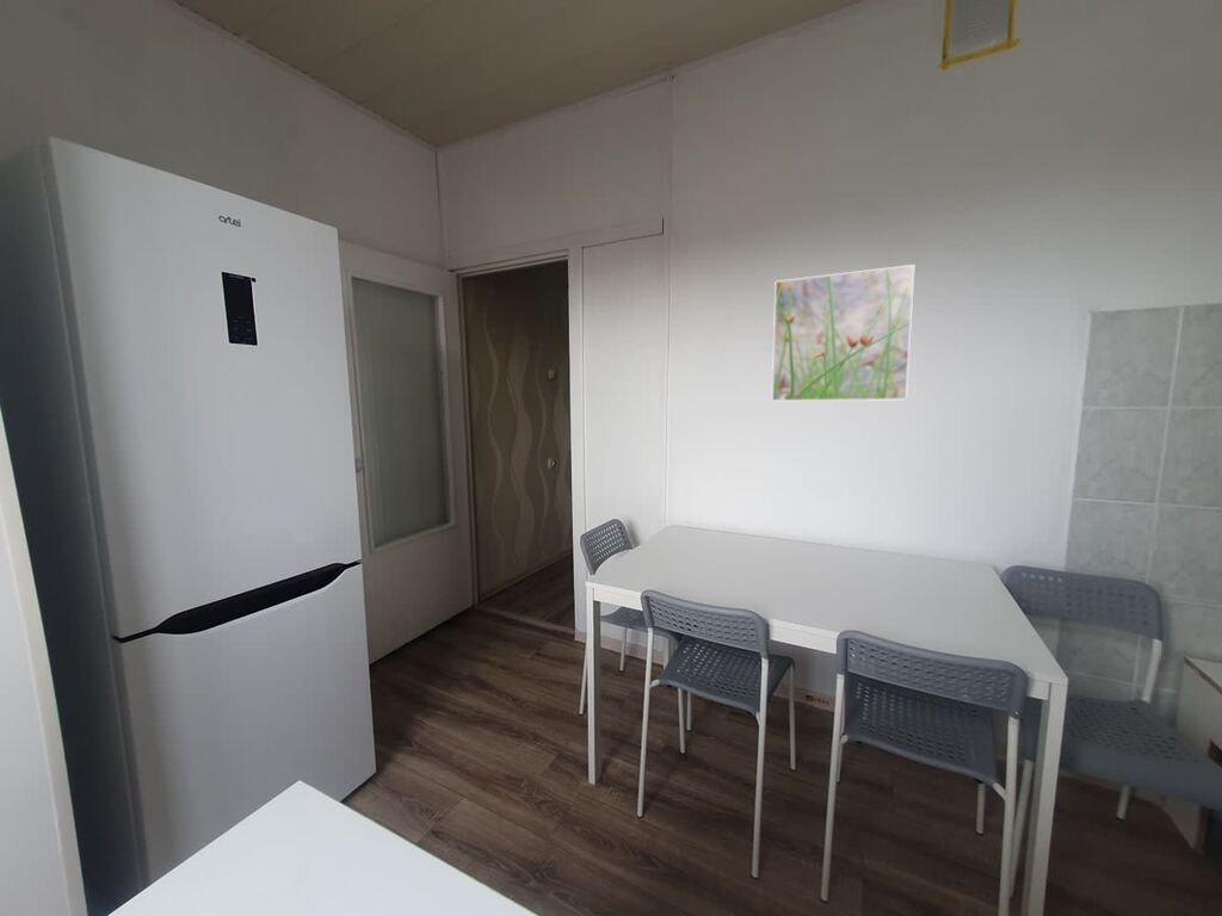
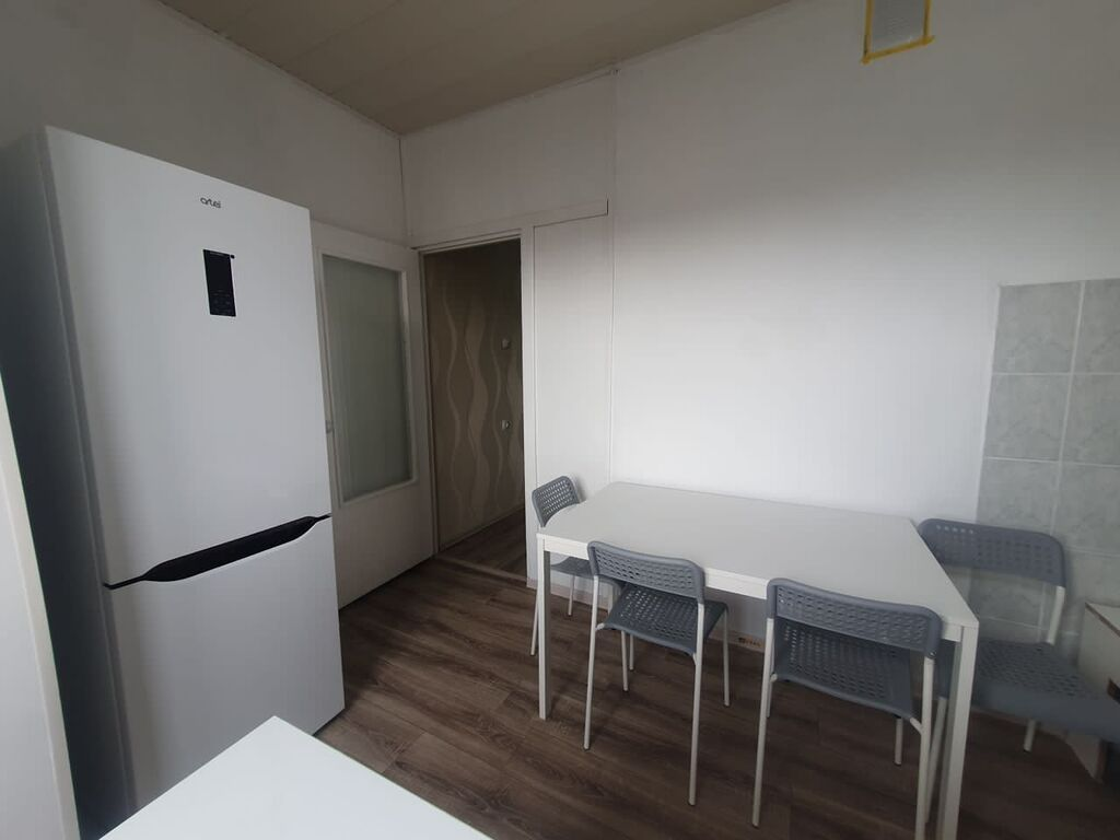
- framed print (838, 338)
